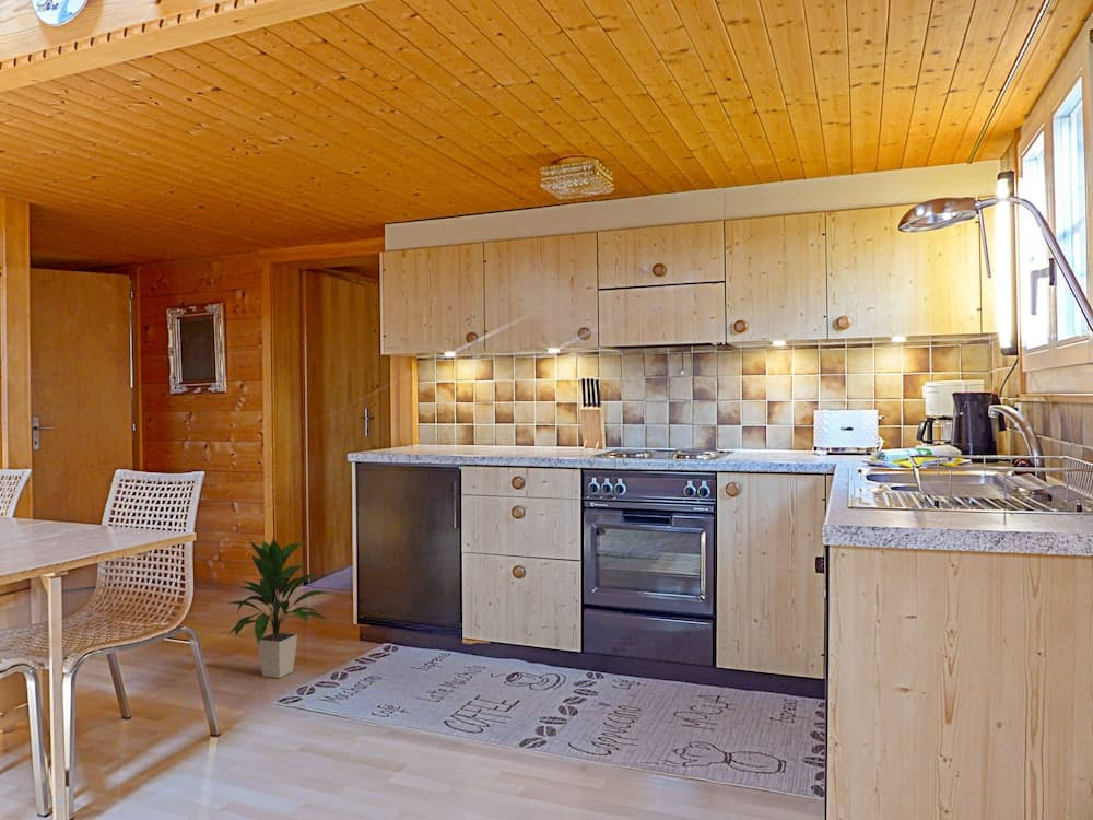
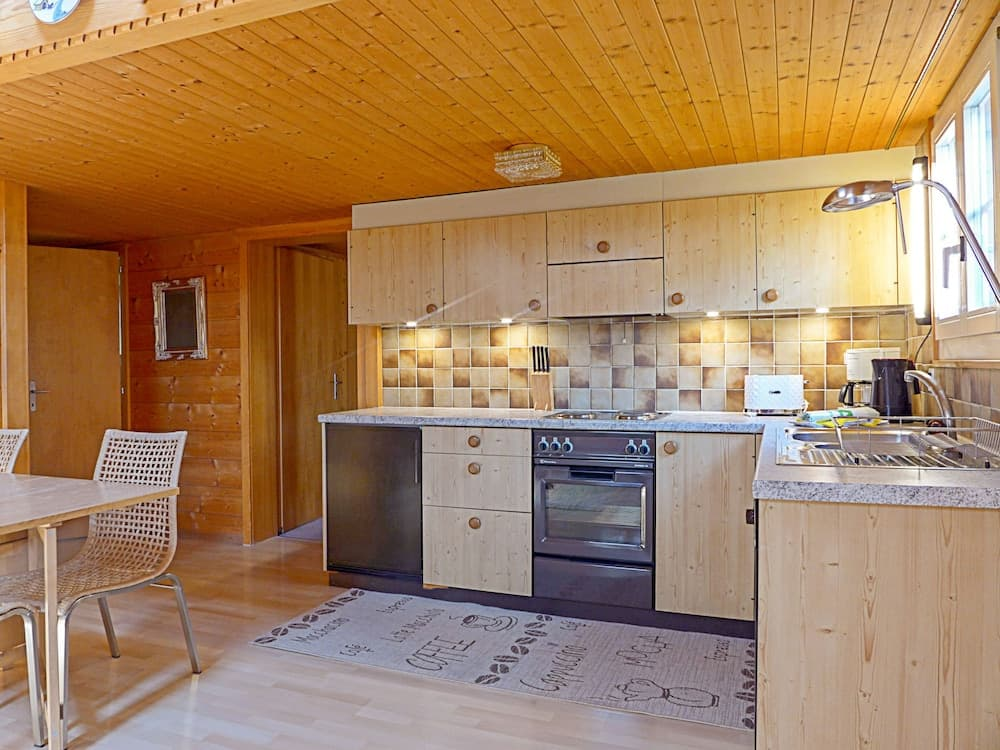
- indoor plant (274, 604)
